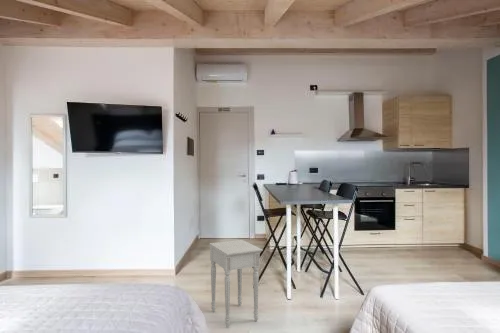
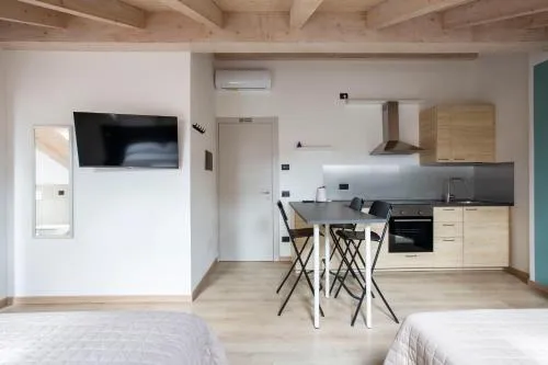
- nightstand (238, 280)
